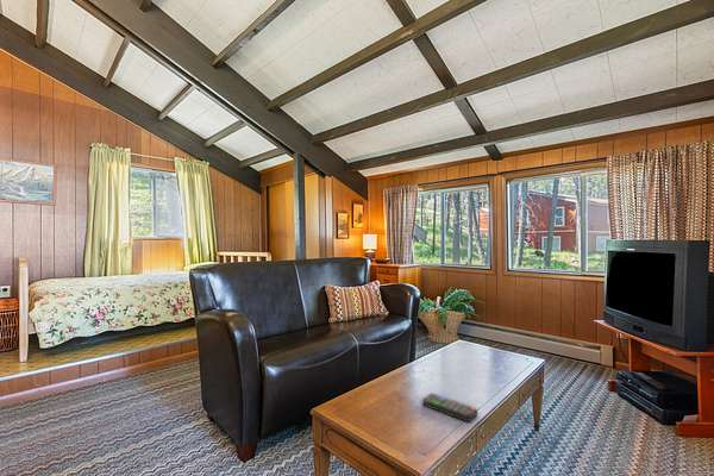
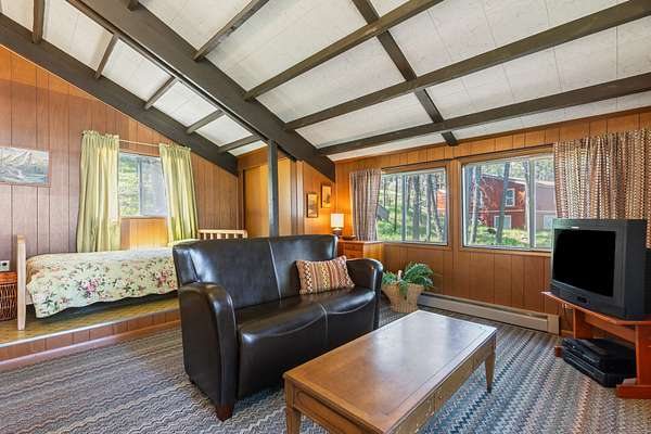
- remote control (449, 406)
